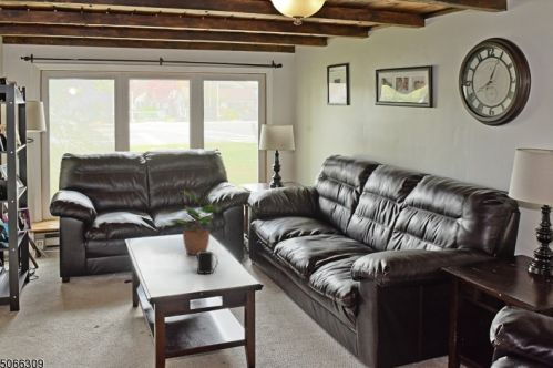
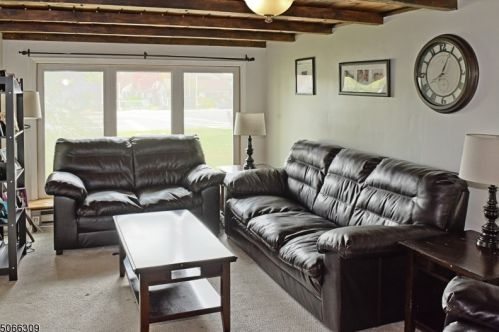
- mug (207, 262)
- potted plant (198, 222)
